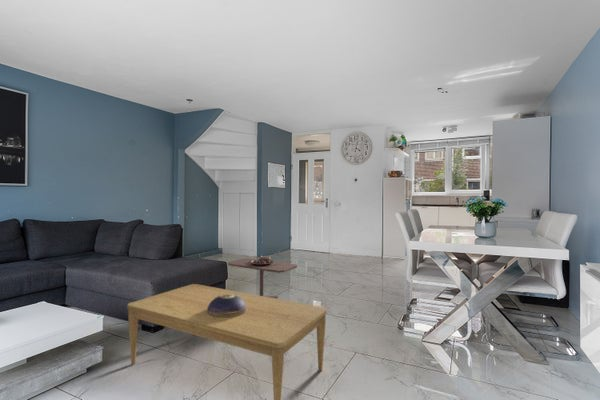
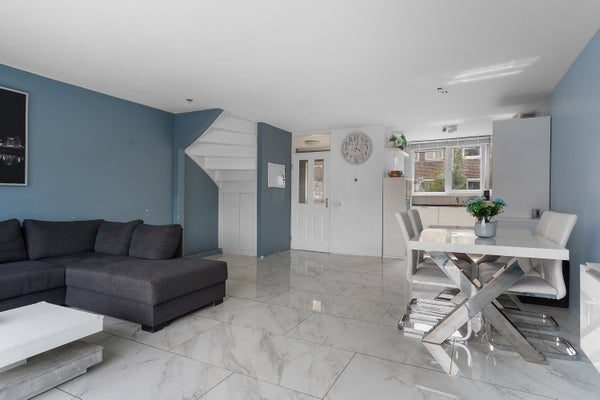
- side table (261, 281)
- decorative bowl (227, 302)
- coffee table (225, 336)
